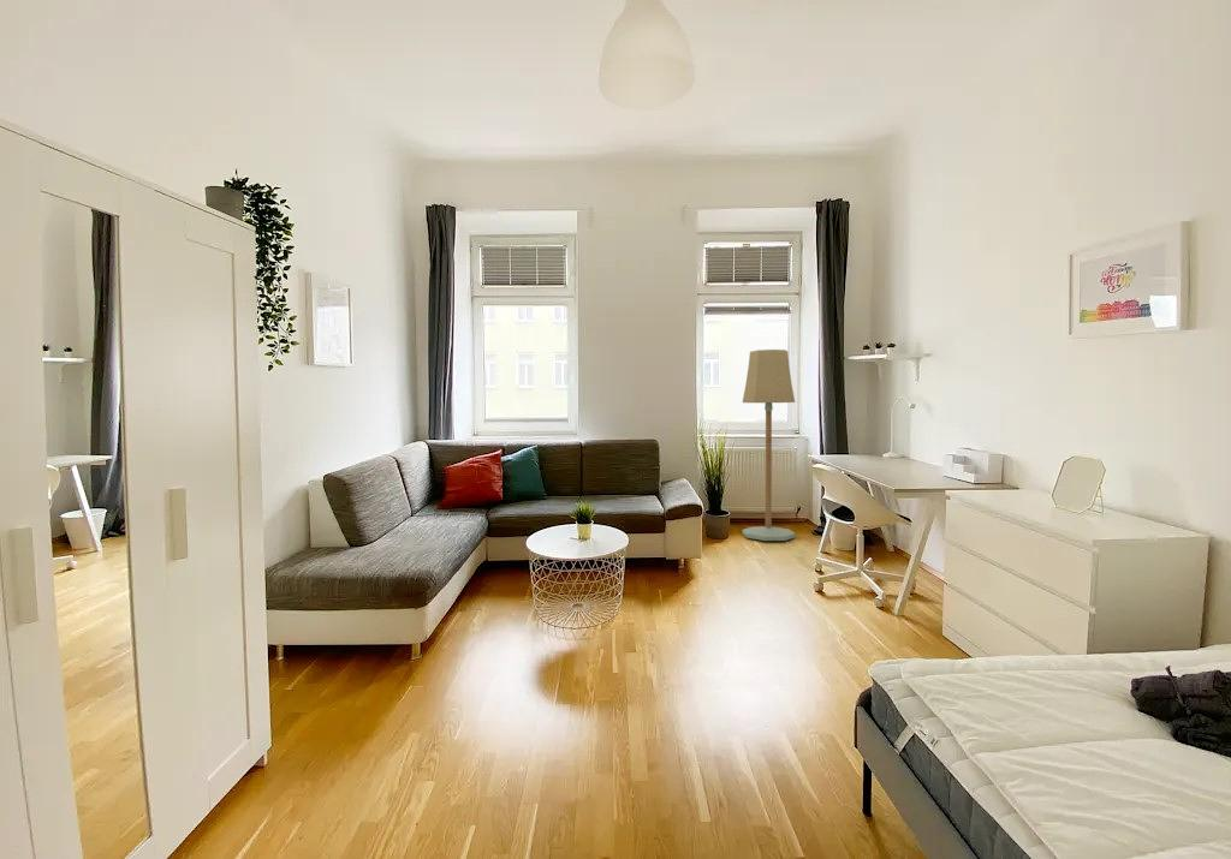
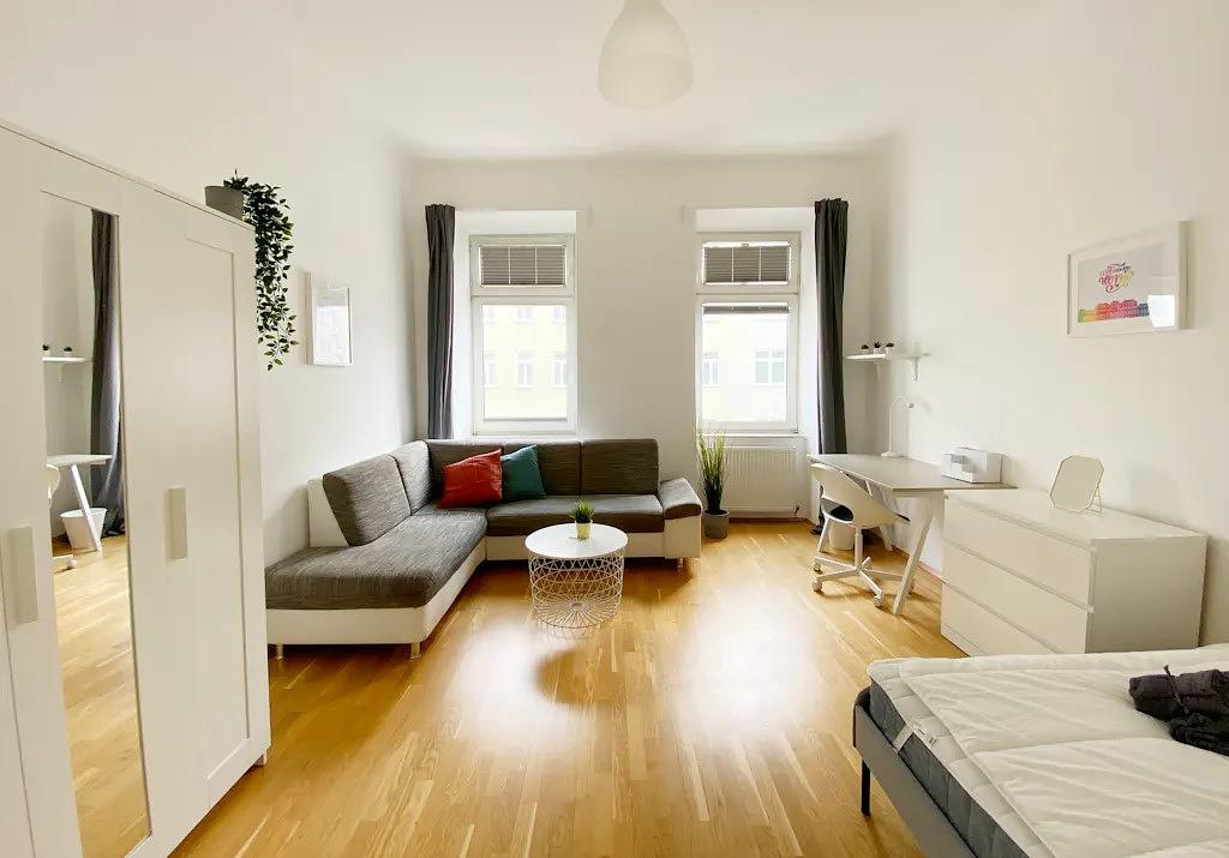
- floor lamp (768, 443)
